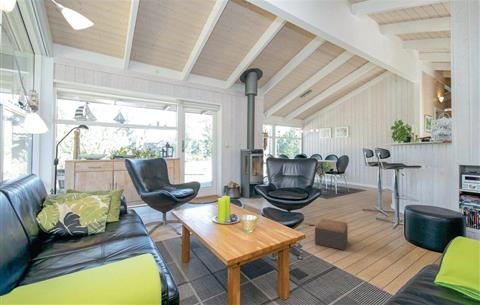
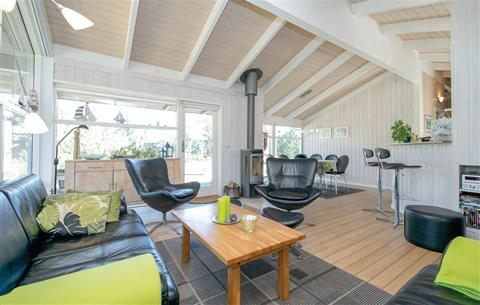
- footstool (331, 232)
